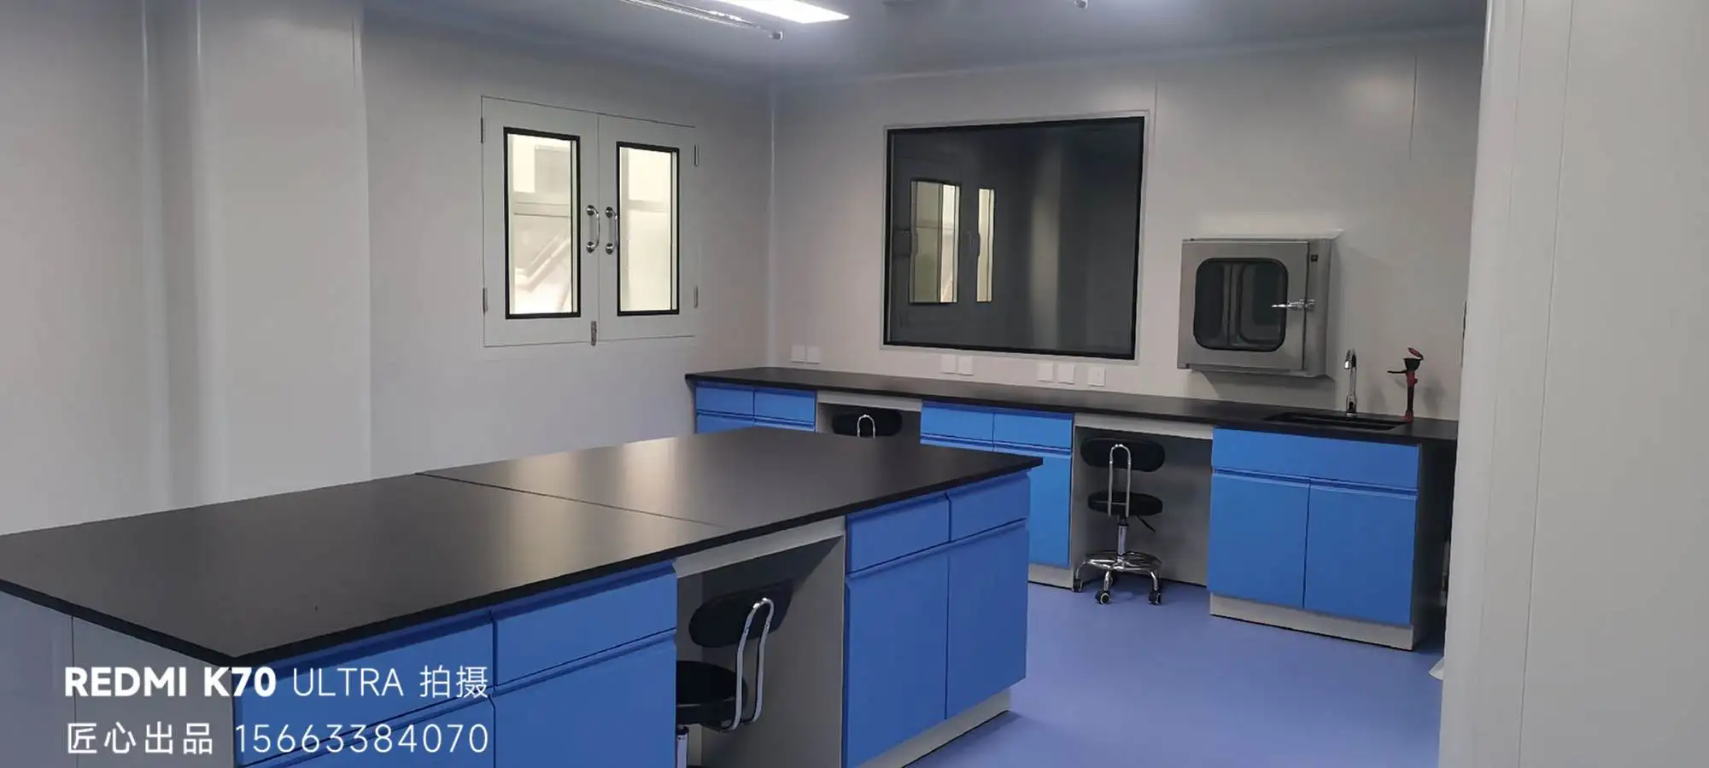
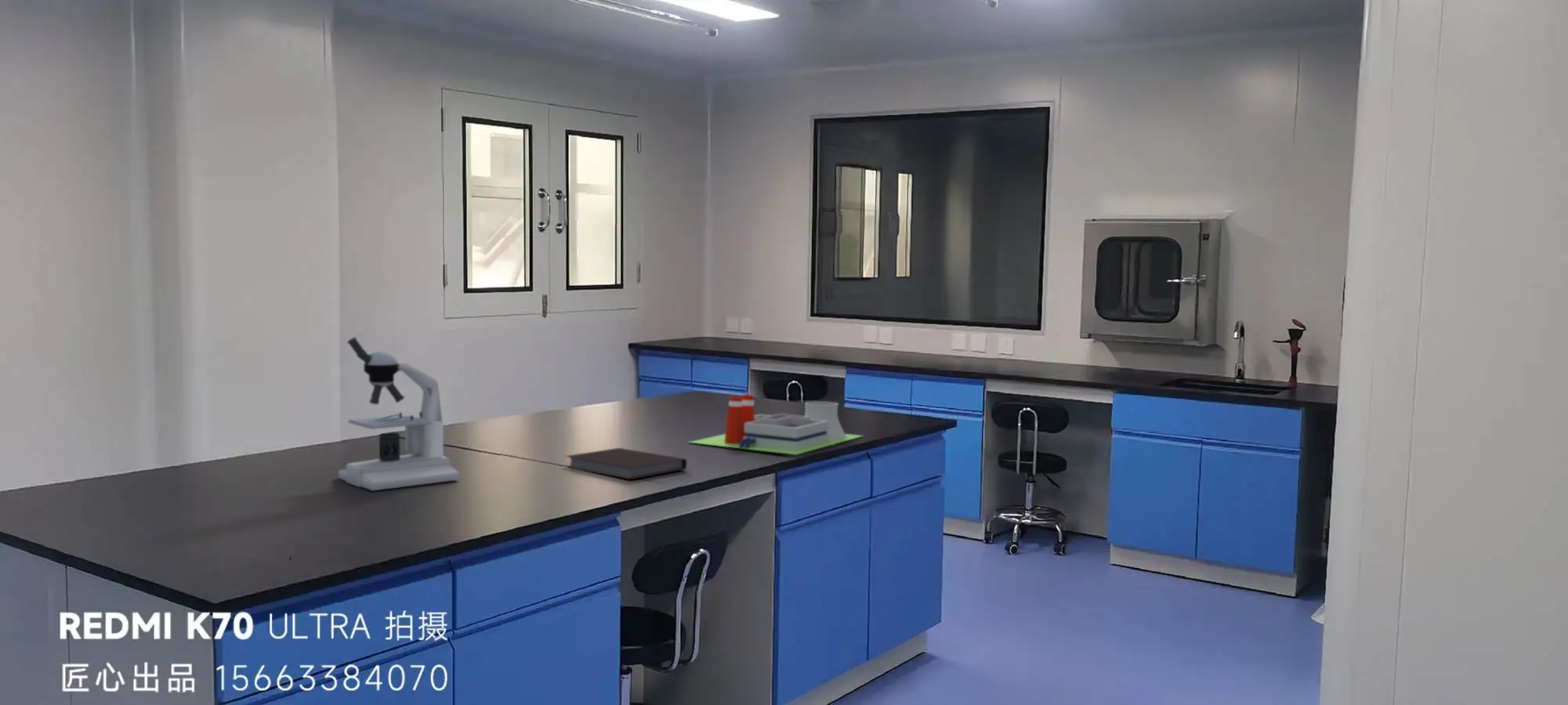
+ microscope (397, 403)
+ notebook (625, 462)
+ laboratory equipment (779, 417)
